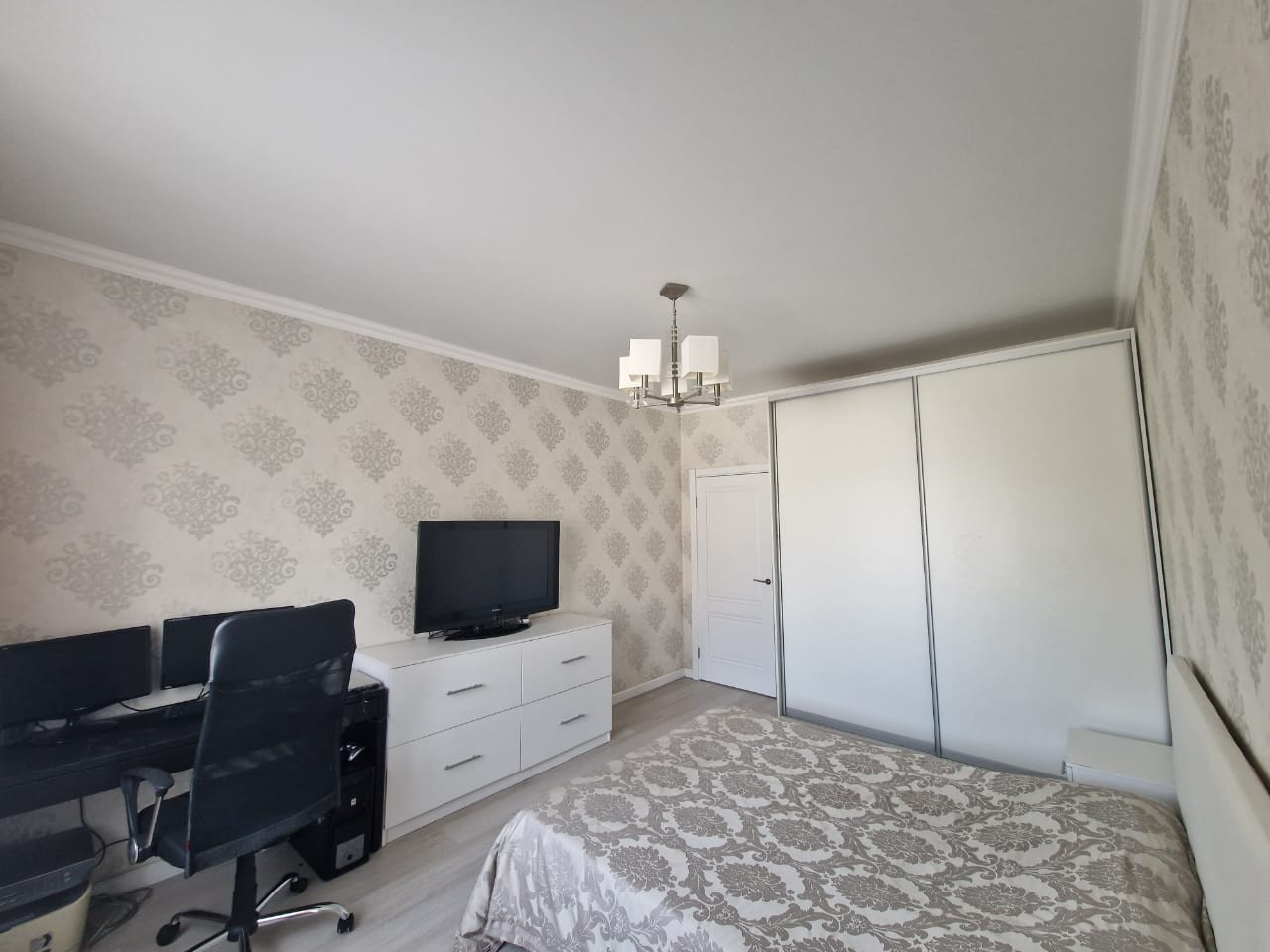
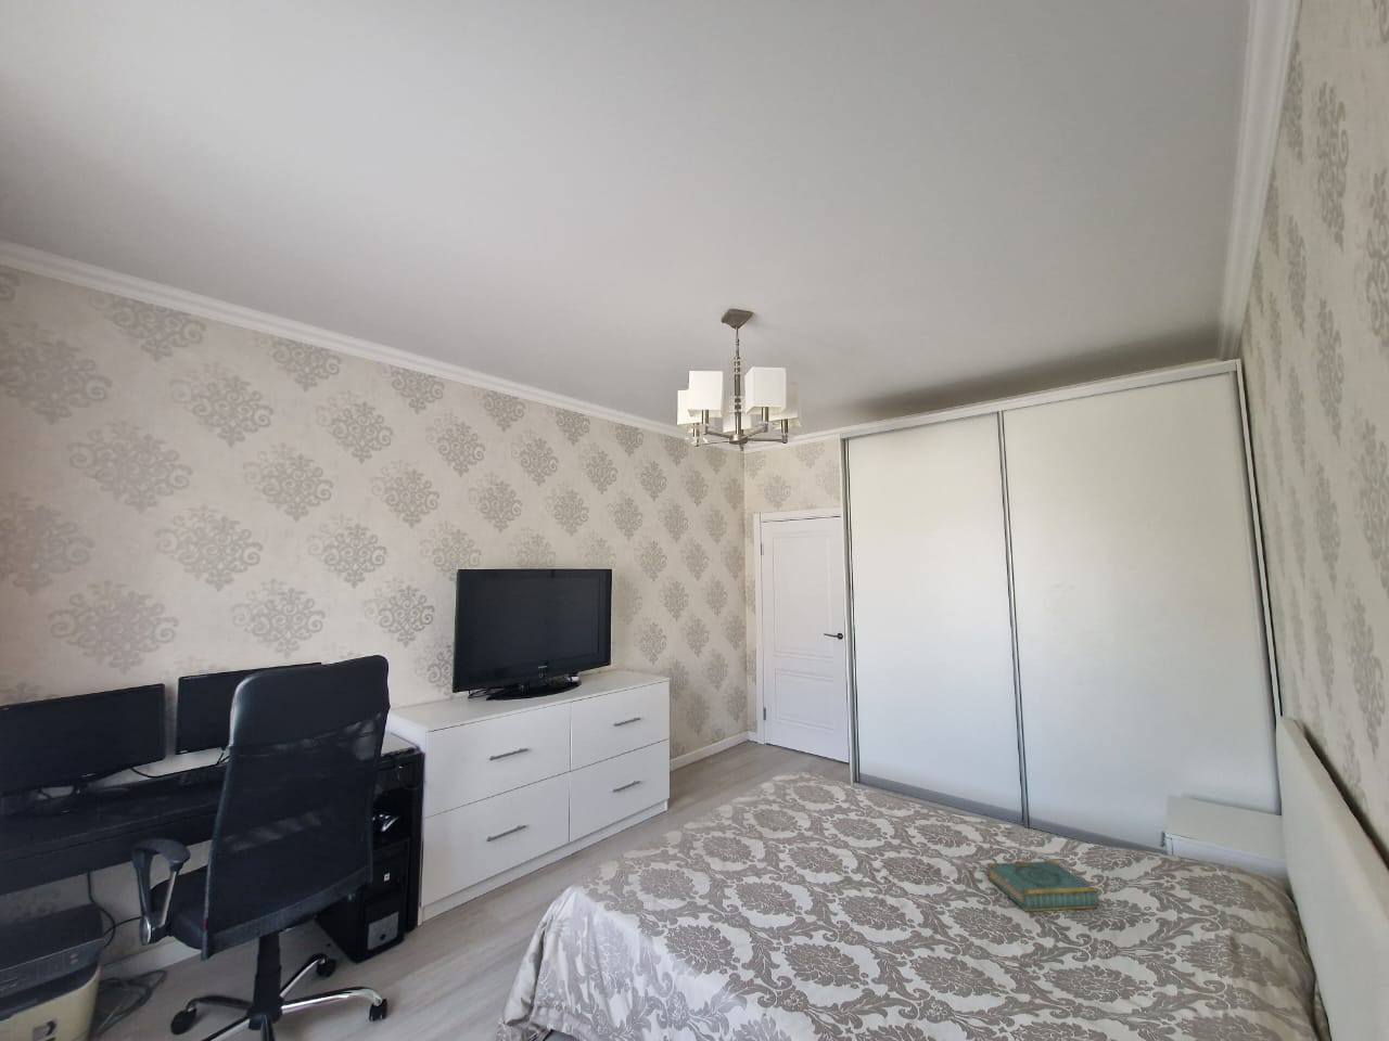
+ book (1041, 884)
